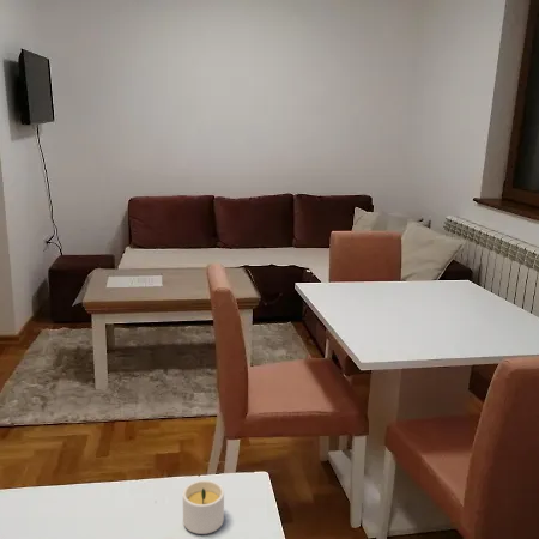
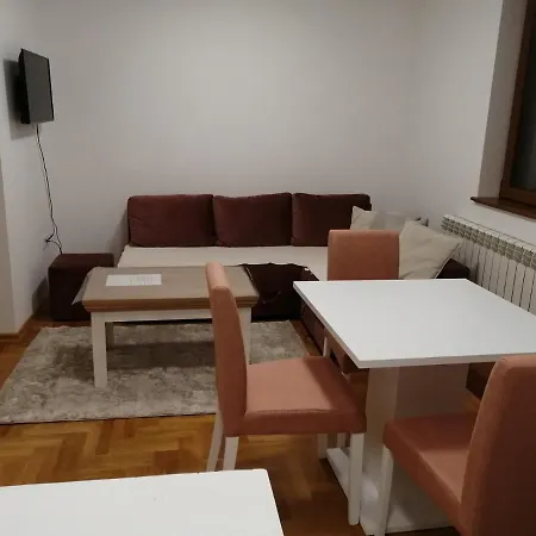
- candle (201, 511)
